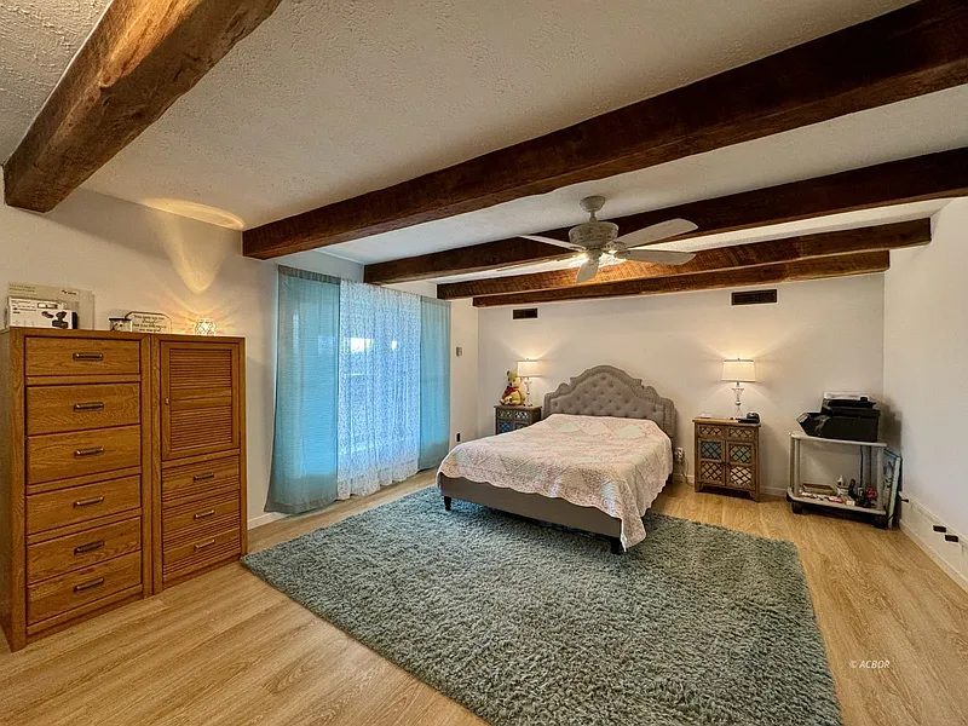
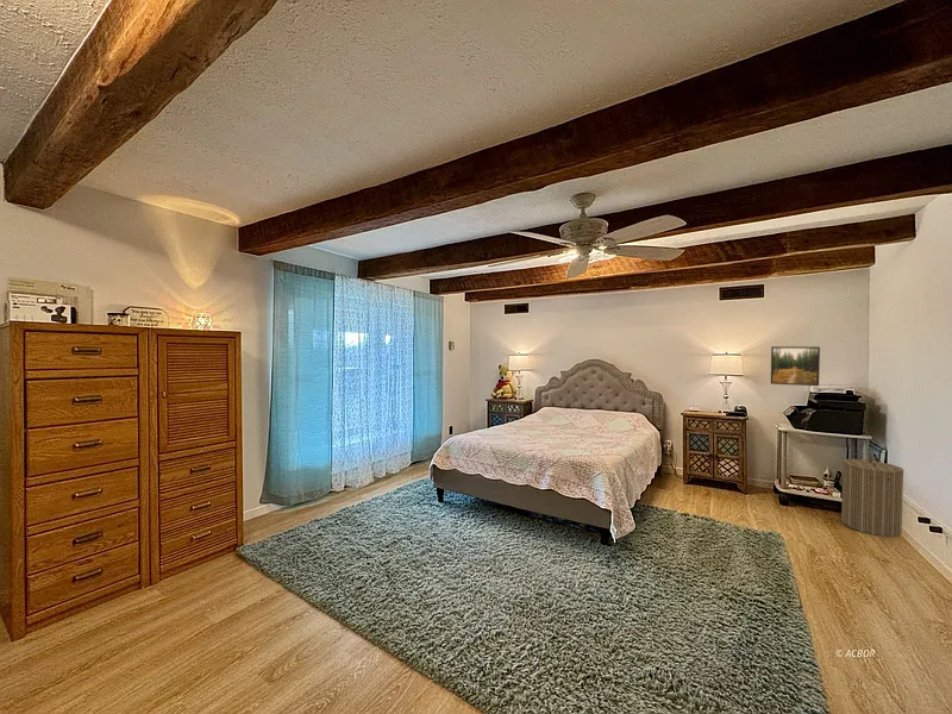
+ laundry hamper (871, 490)
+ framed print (794, 365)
